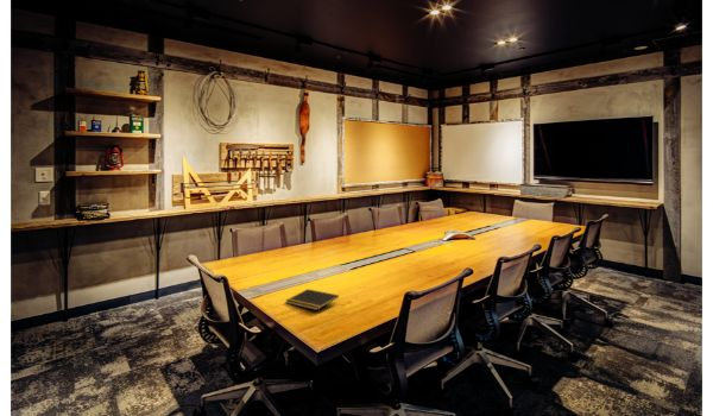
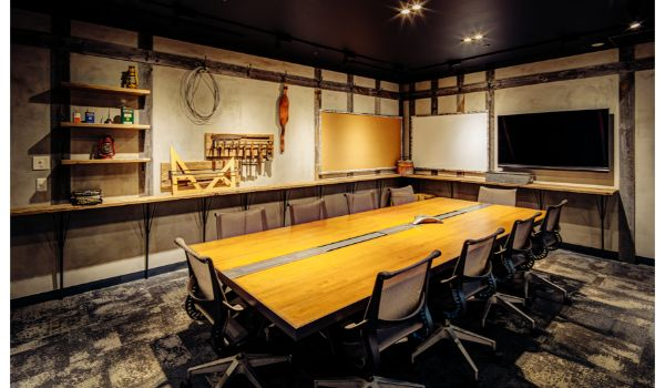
- notepad (311, 298)
